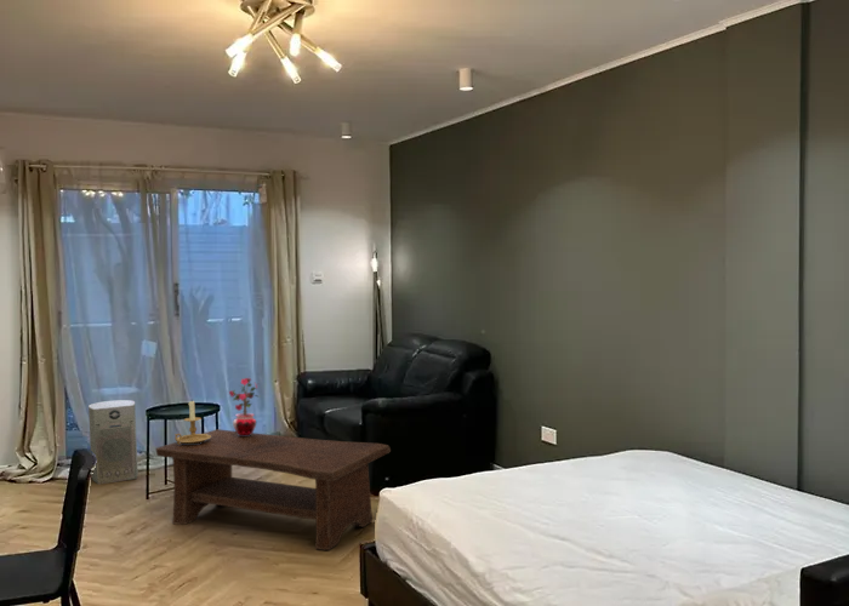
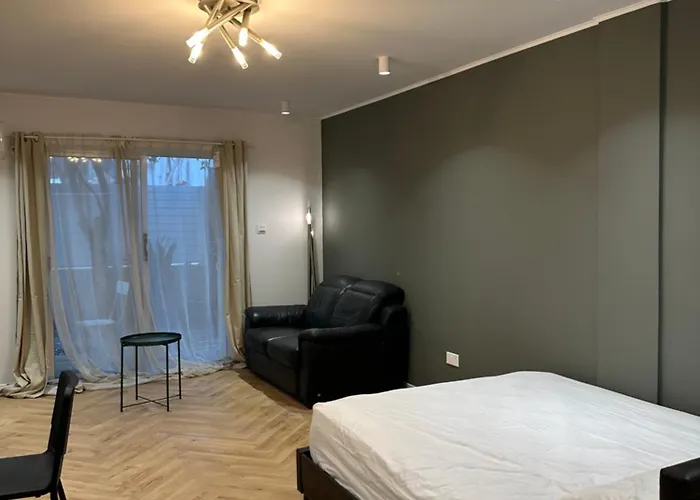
- candle holder (192, 421)
- fan (113, 439)
- coffee table (270, 485)
- potted plant (244, 406)
